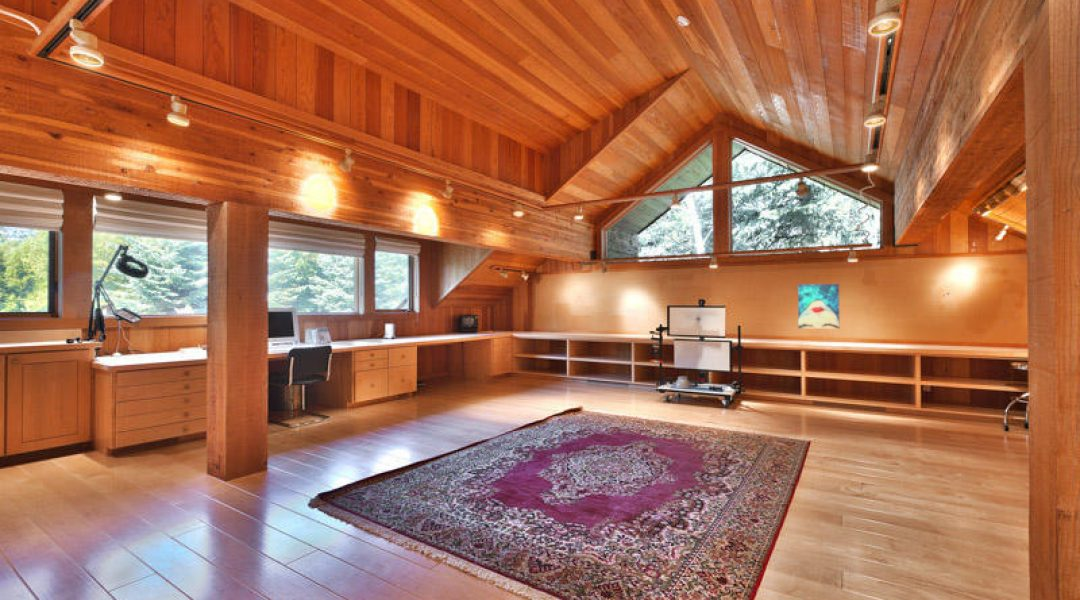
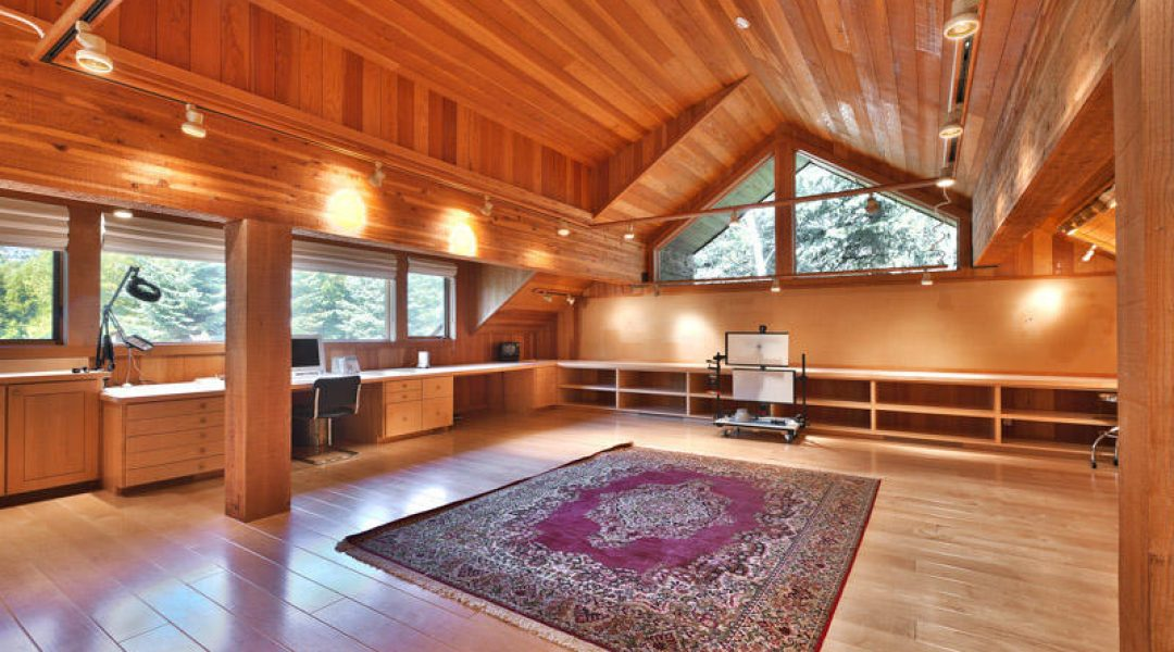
- wall art (818, 306)
